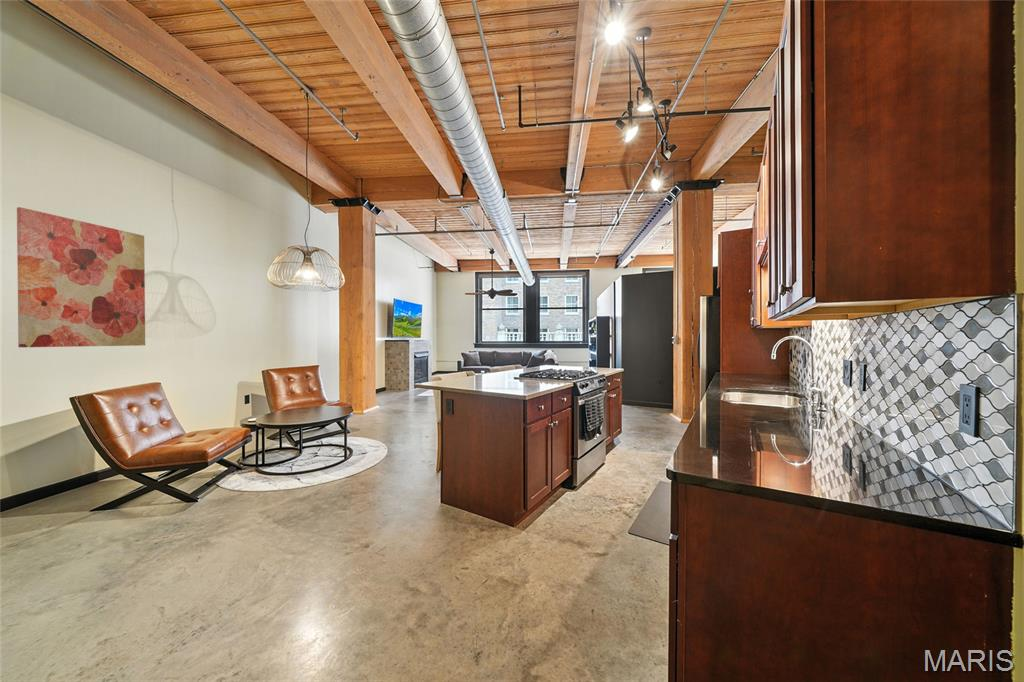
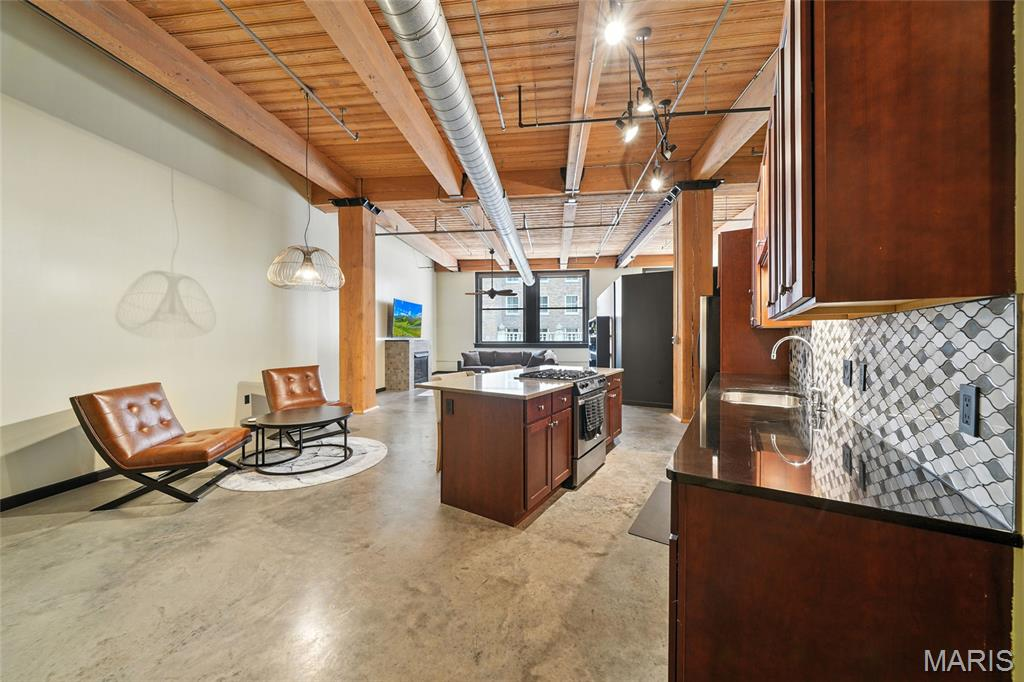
- wall art (89, 284)
